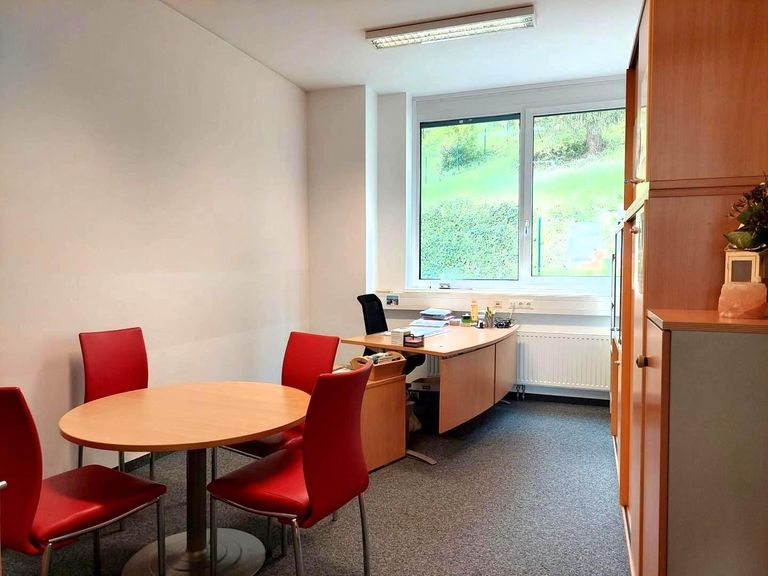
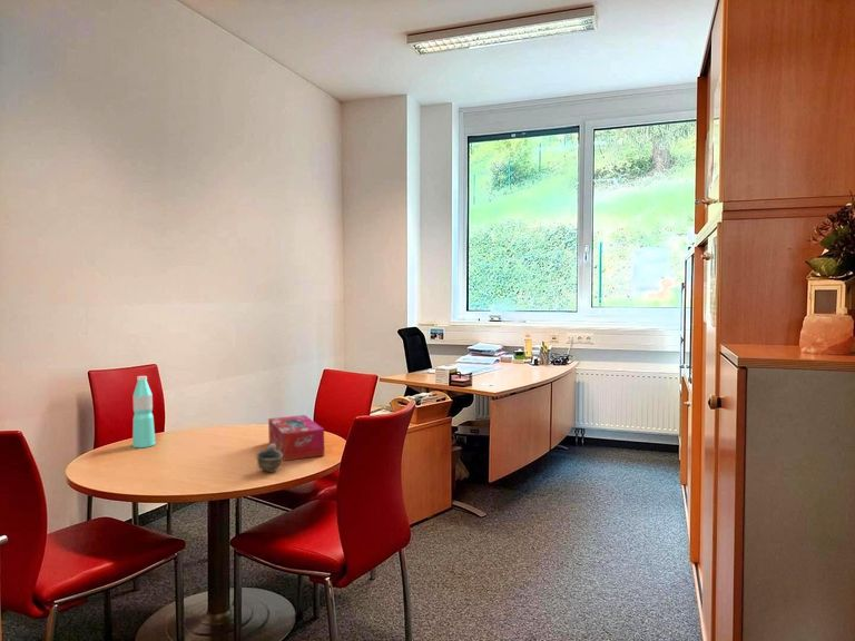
+ tissue box (295, 435)
+ cup (271, 458)
+ water bottle (142, 411)
